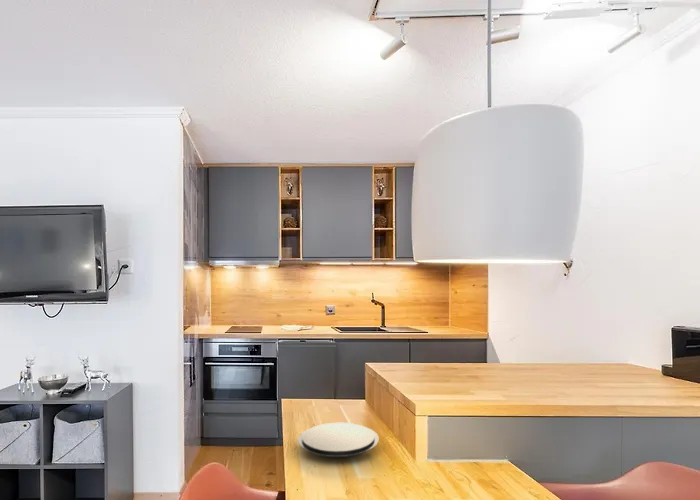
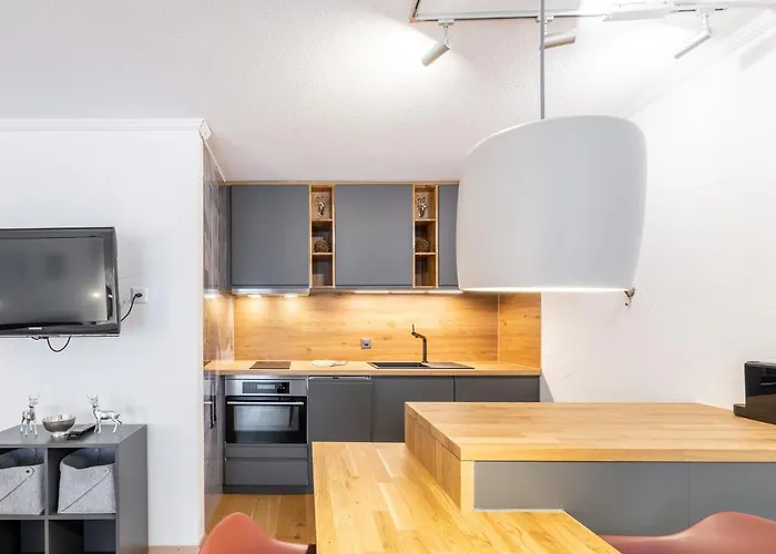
- plate (338, 443)
